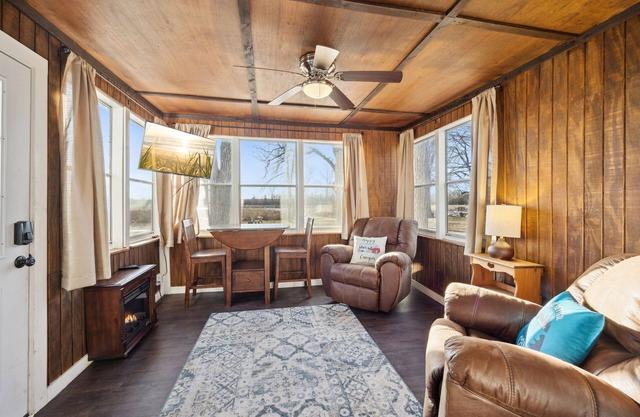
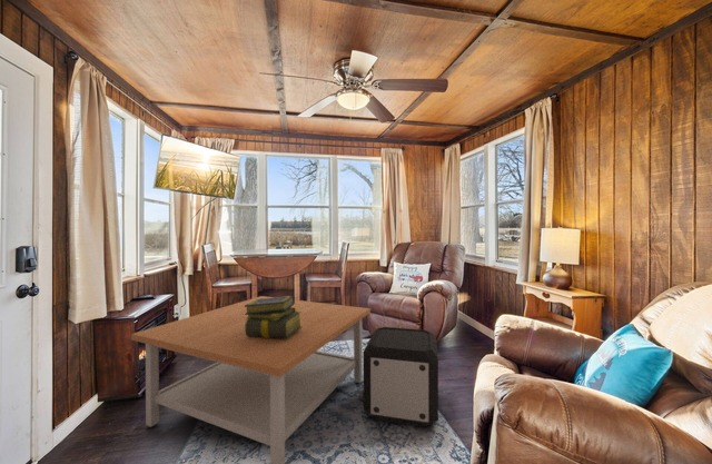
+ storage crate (402, 371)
+ coffee table (267, 359)
+ stack of books (271, 315)
